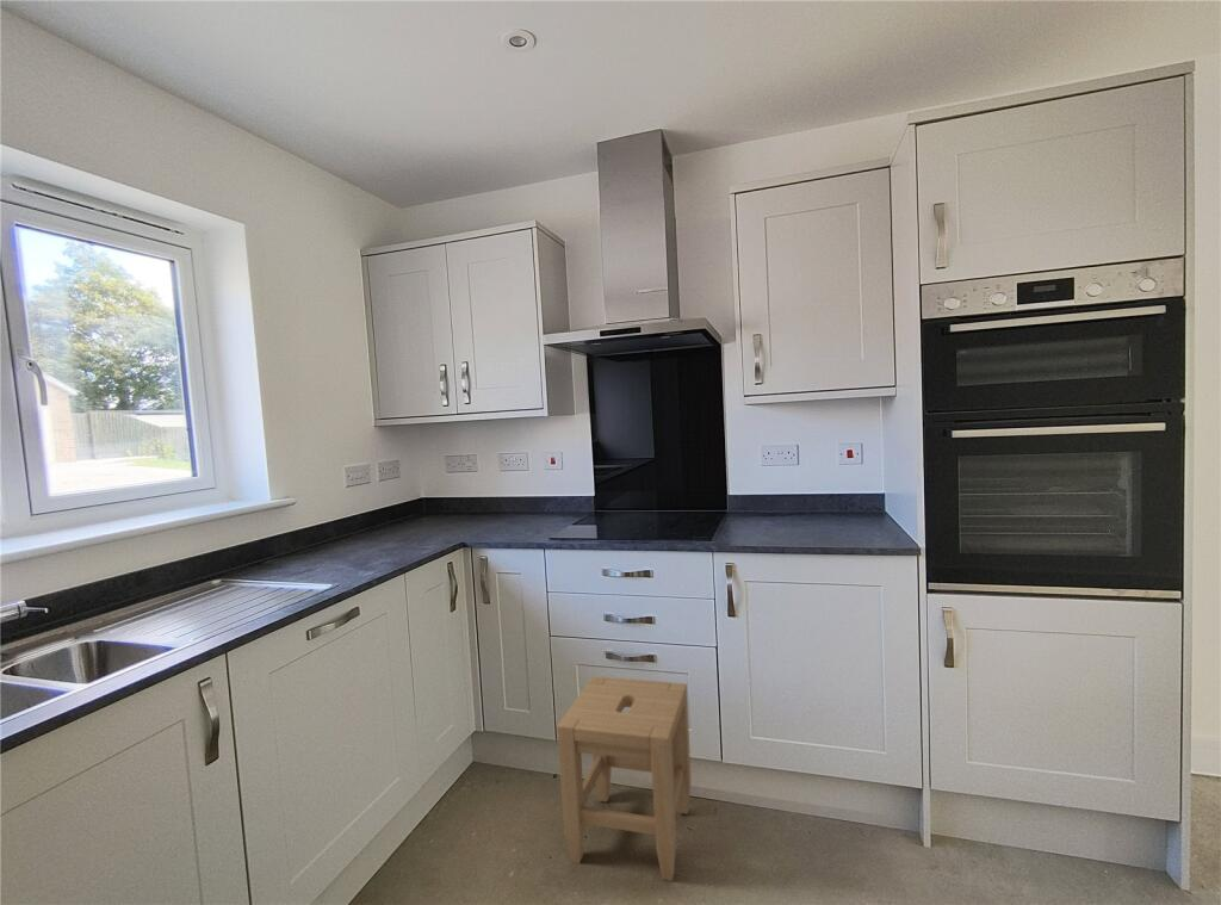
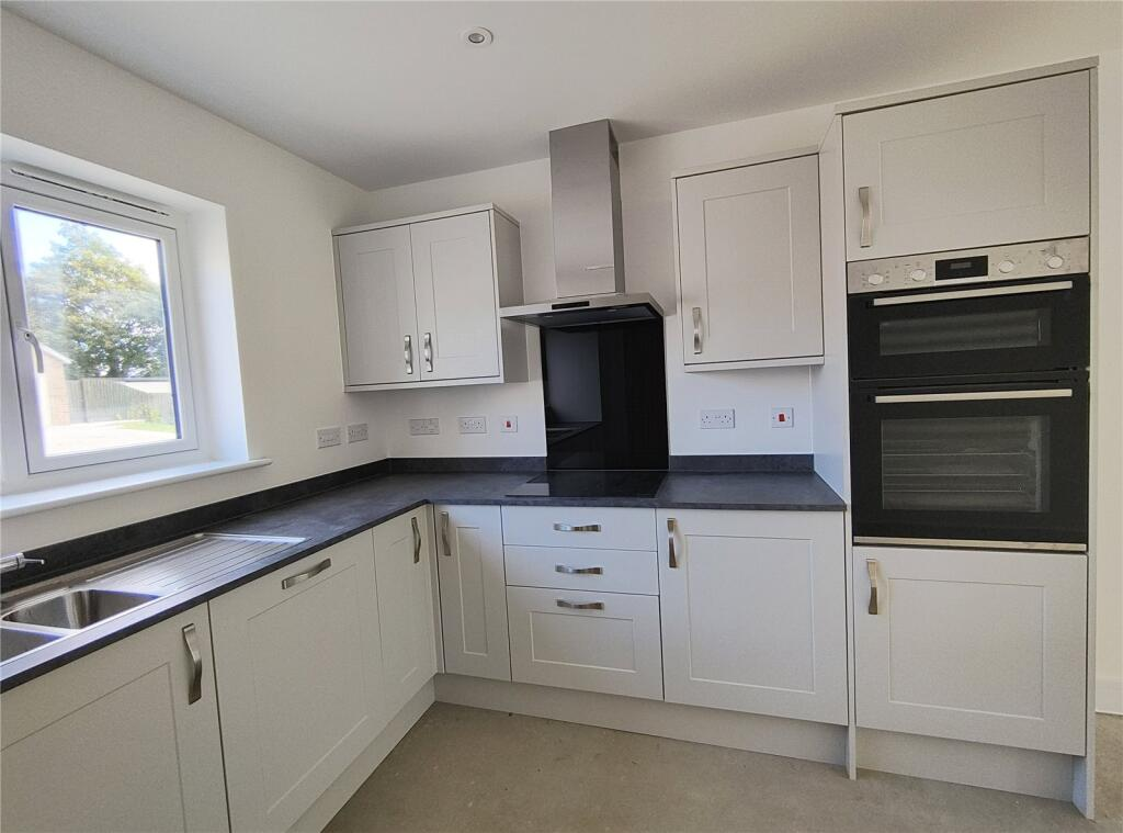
- stool (628, 768)
